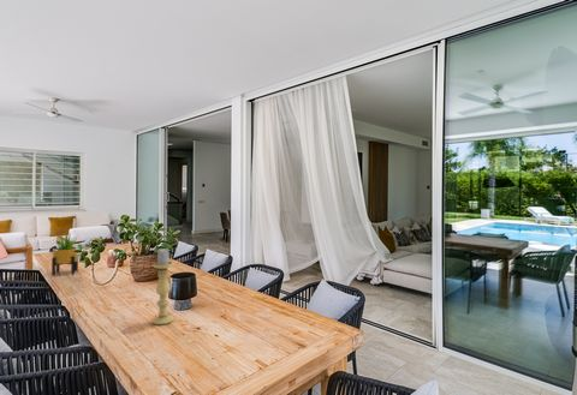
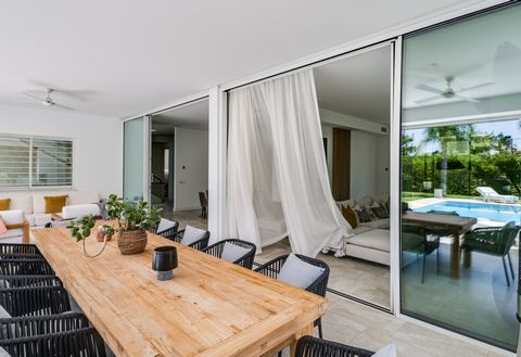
- candle holder (162, 283)
- potted plant (65, 251)
